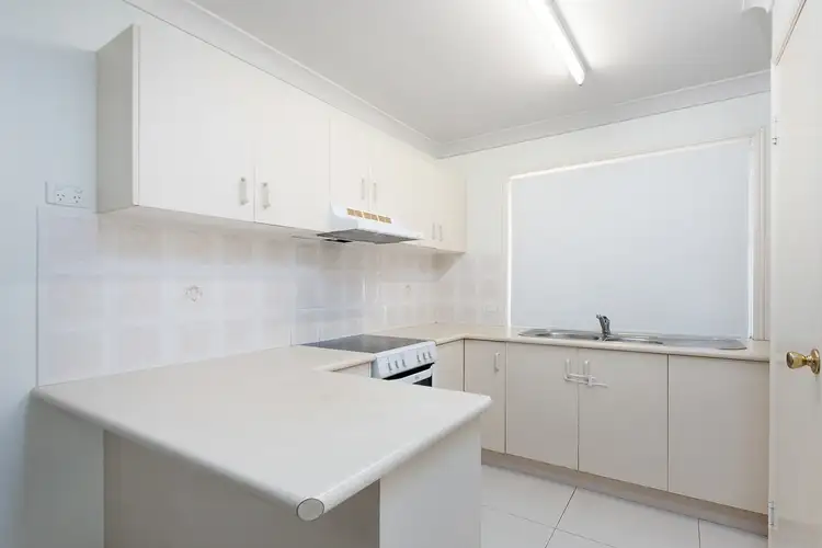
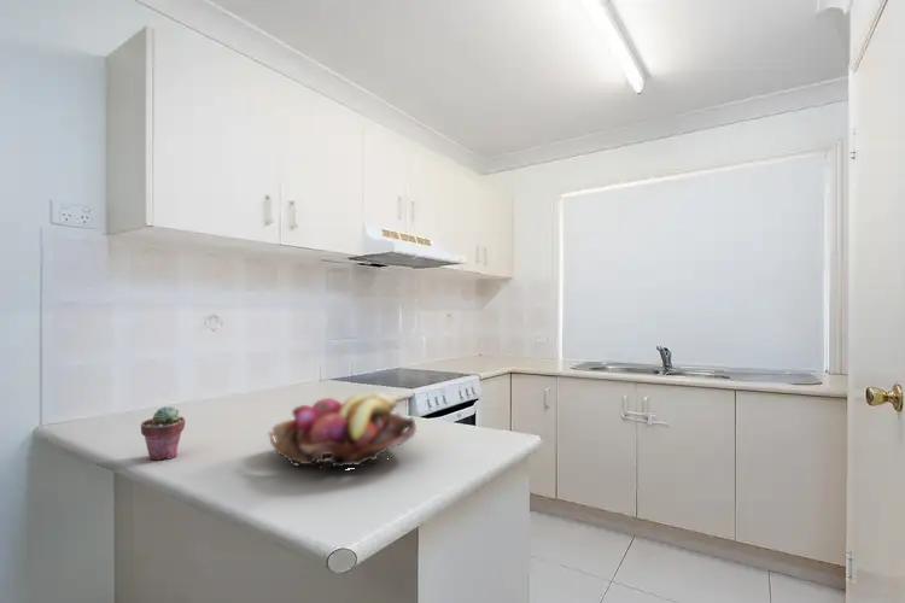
+ fruit basket (345, 426)
+ potted succulent (163, 431)
